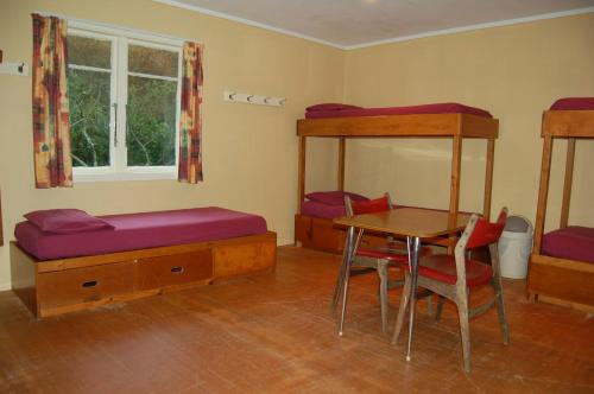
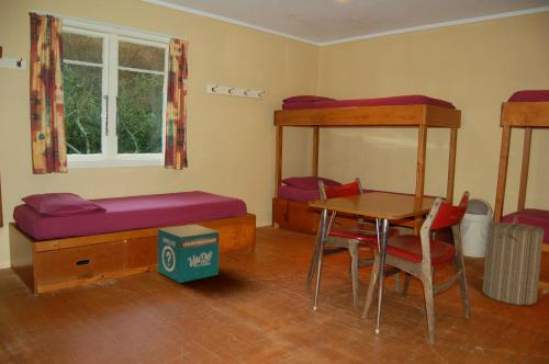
+ laundry hamper (513, 255)
+ product box (188, 251)
